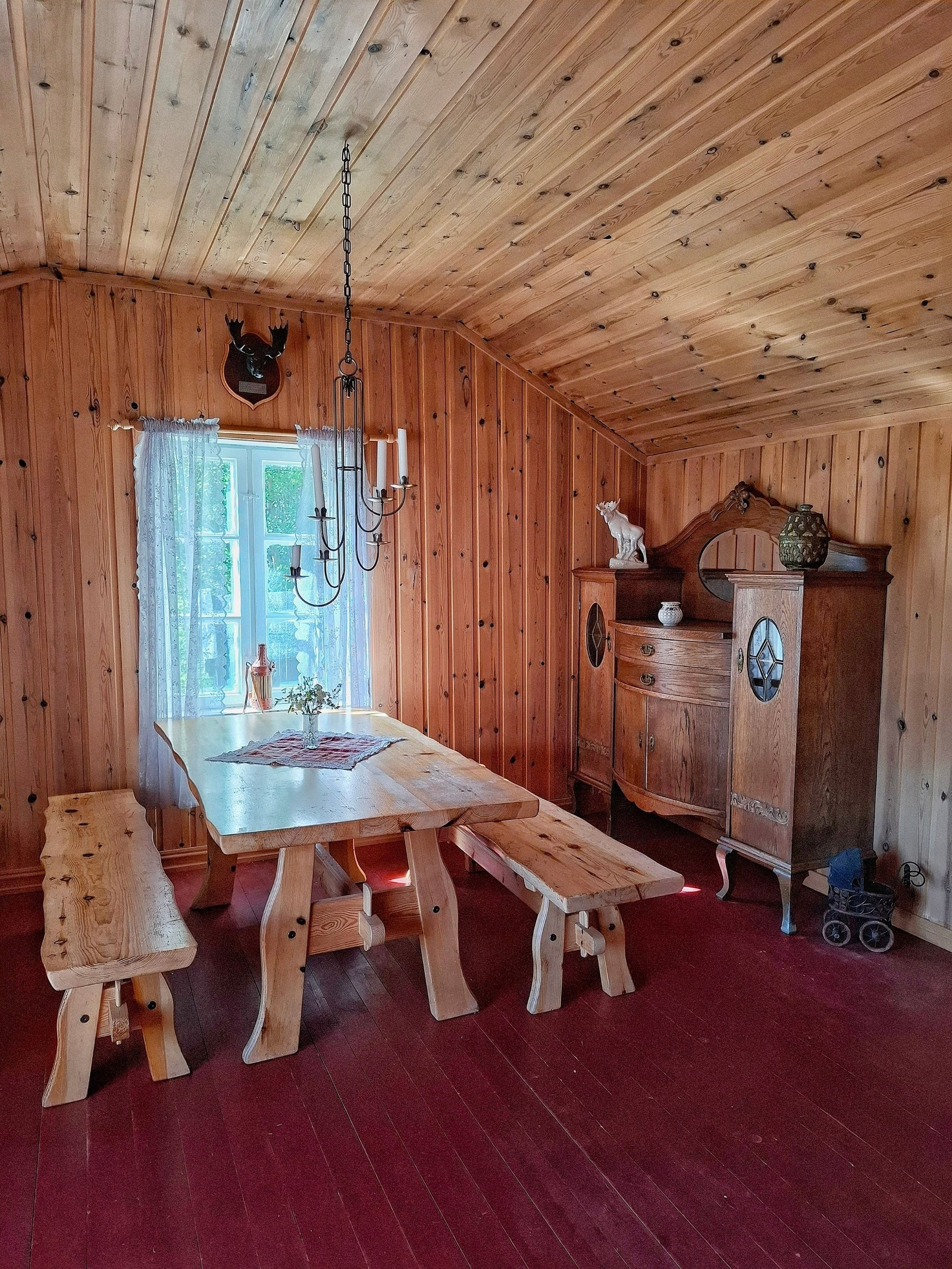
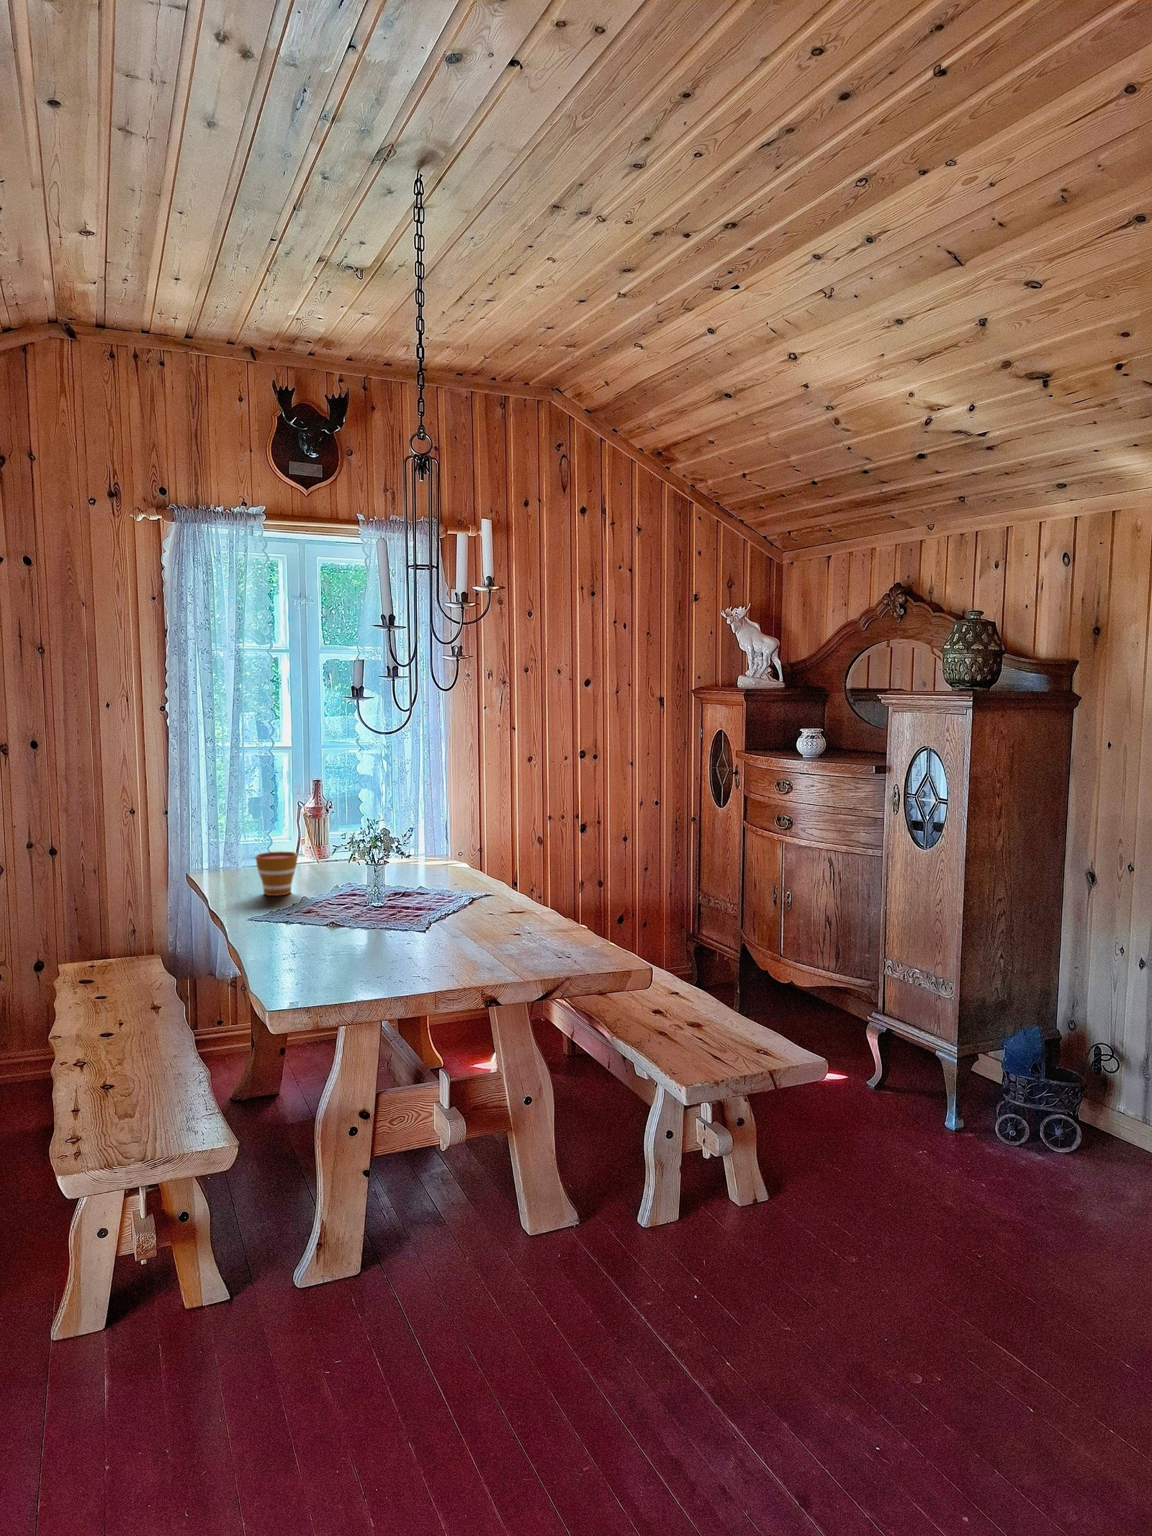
+ cup (275, 874)
